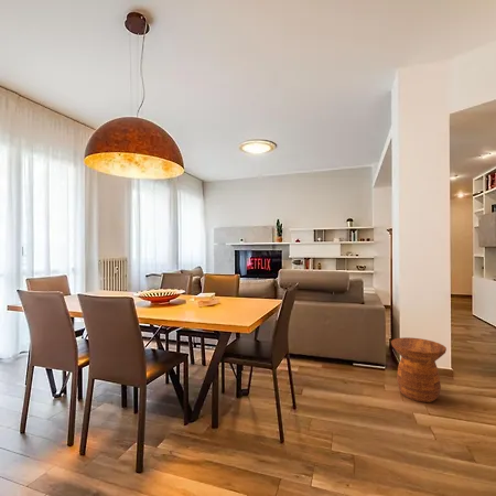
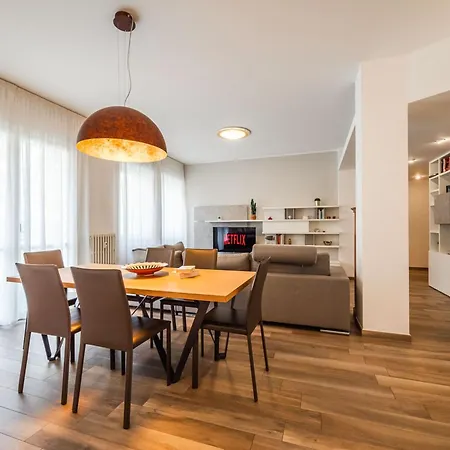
- side table (418, 369)
